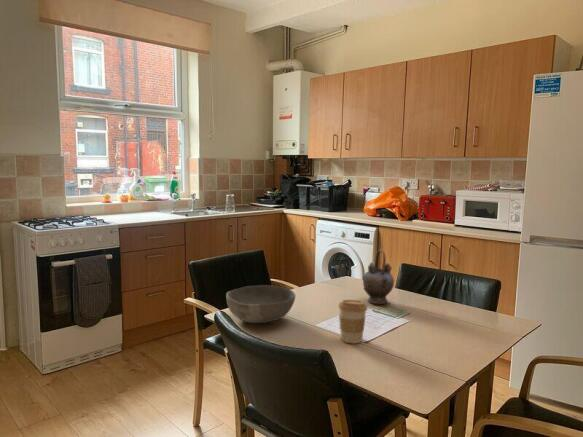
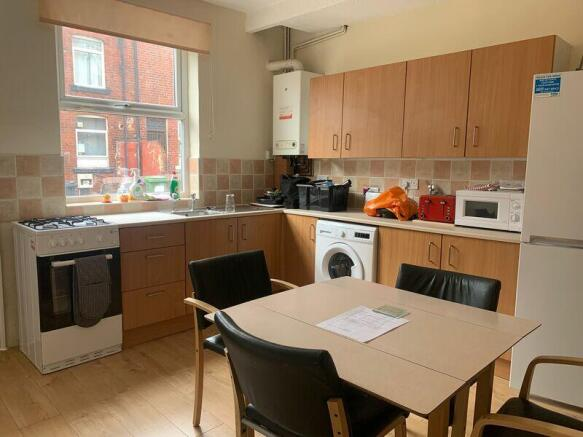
- bowl (260, 306)
- teapot (379, 277)
- coffee cup (352, 319)
